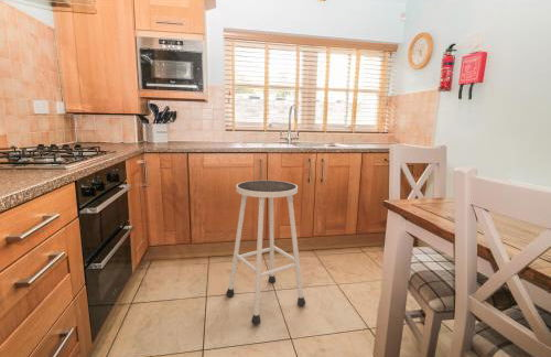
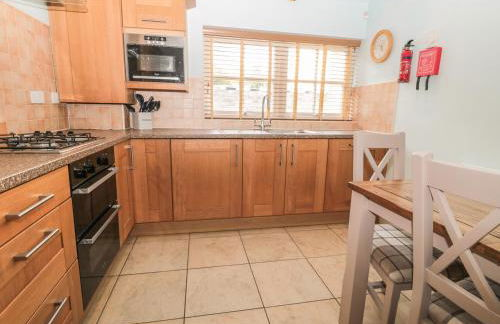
- stool (266, 248)
